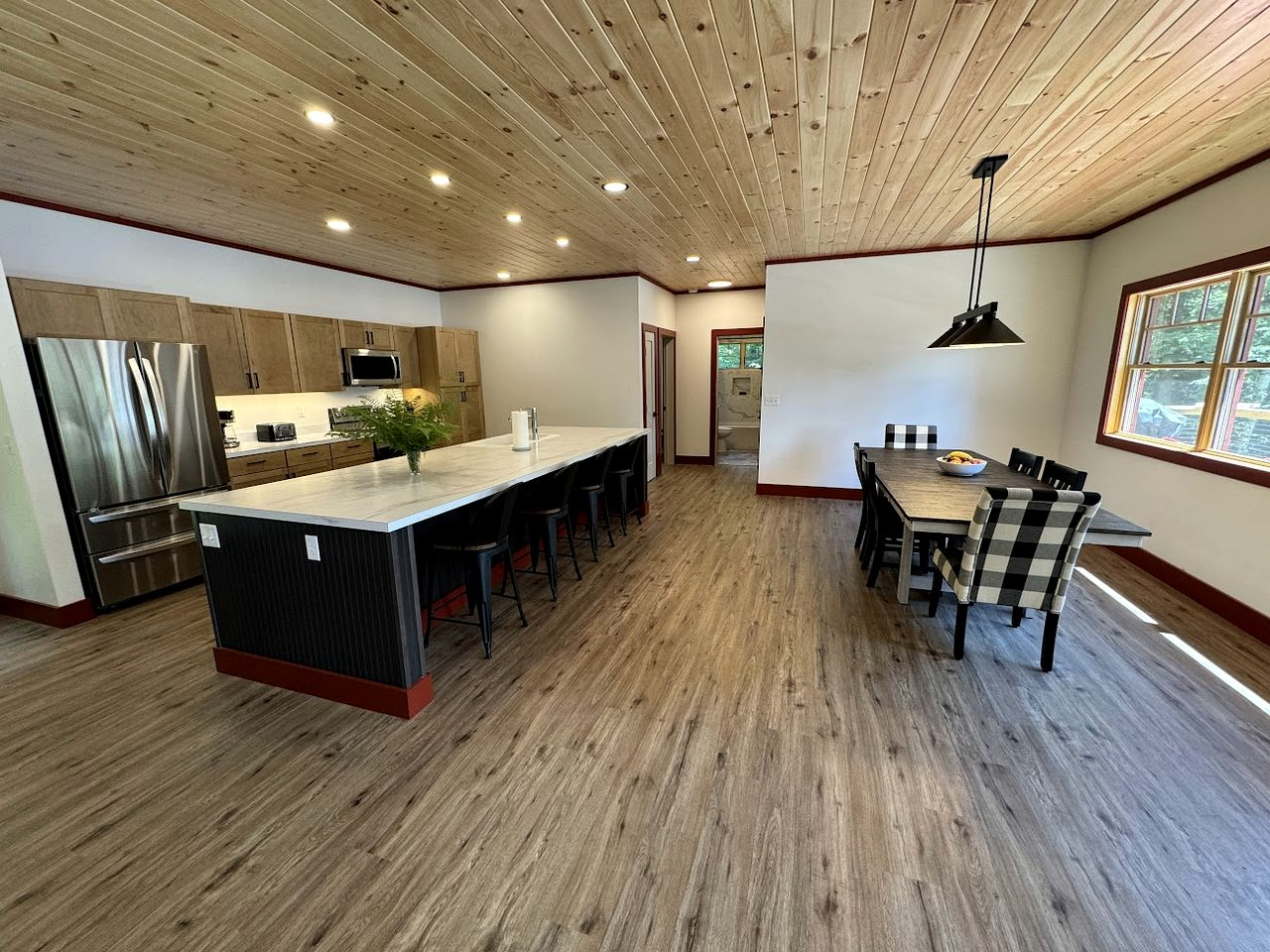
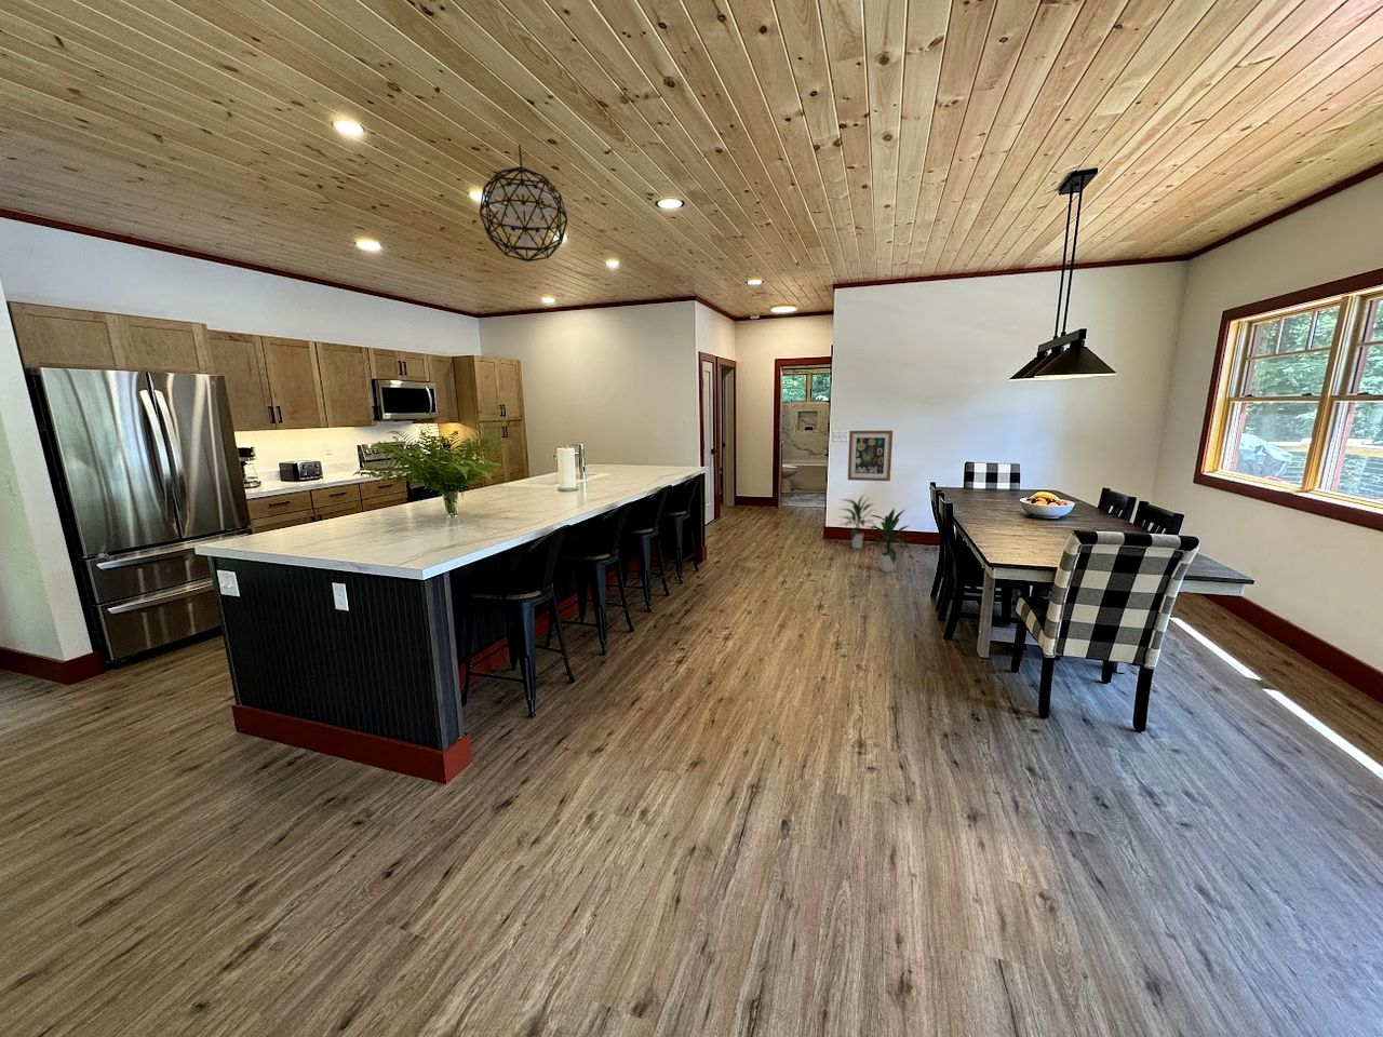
+ pendant light (523, 203)
+ indoor plant (889, 539)
+ indoor plant (857, 520)
+ wall art (870, 454)
